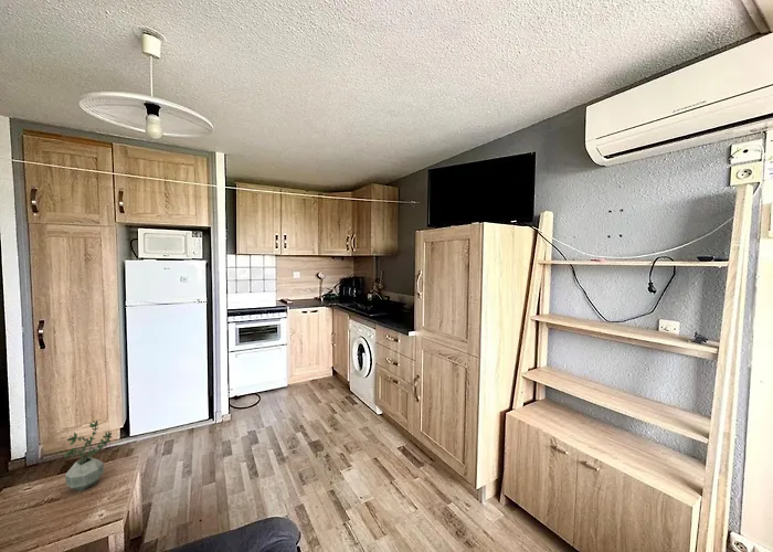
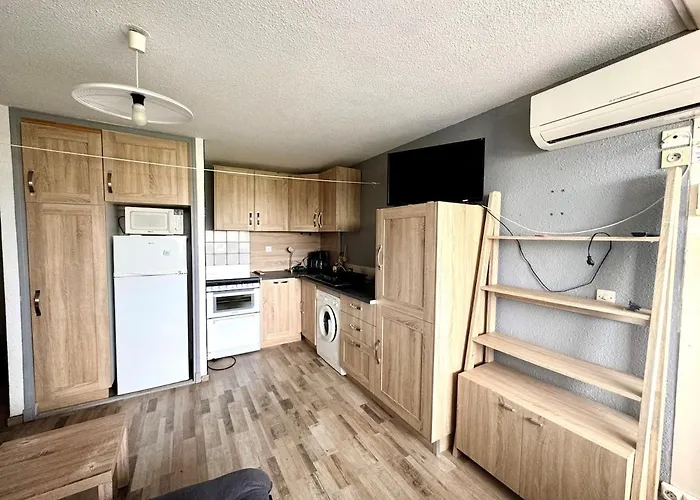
- potted plant (89, 453)
